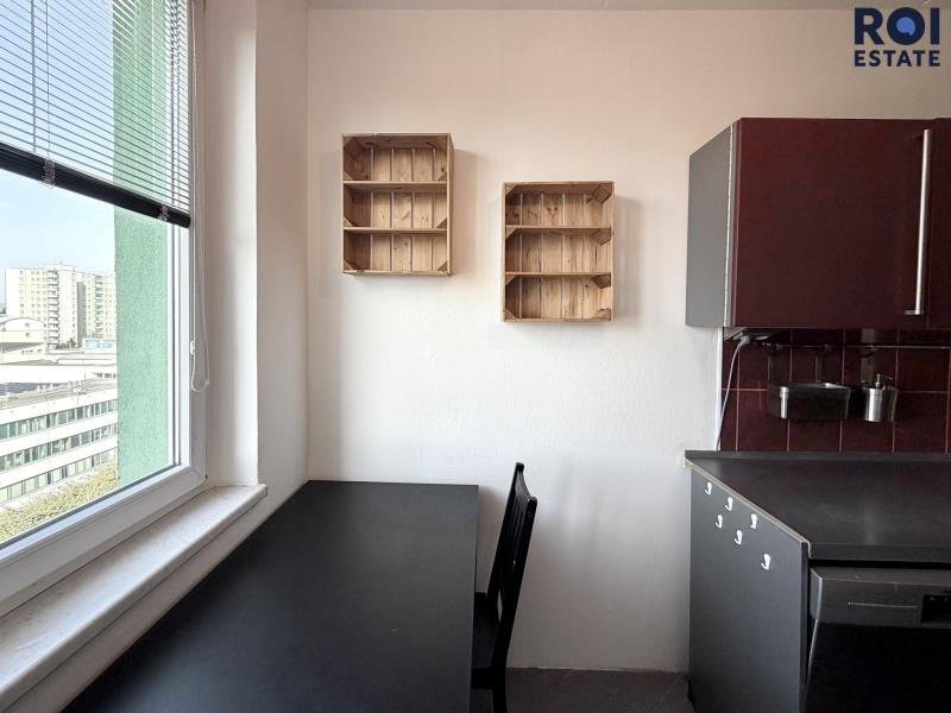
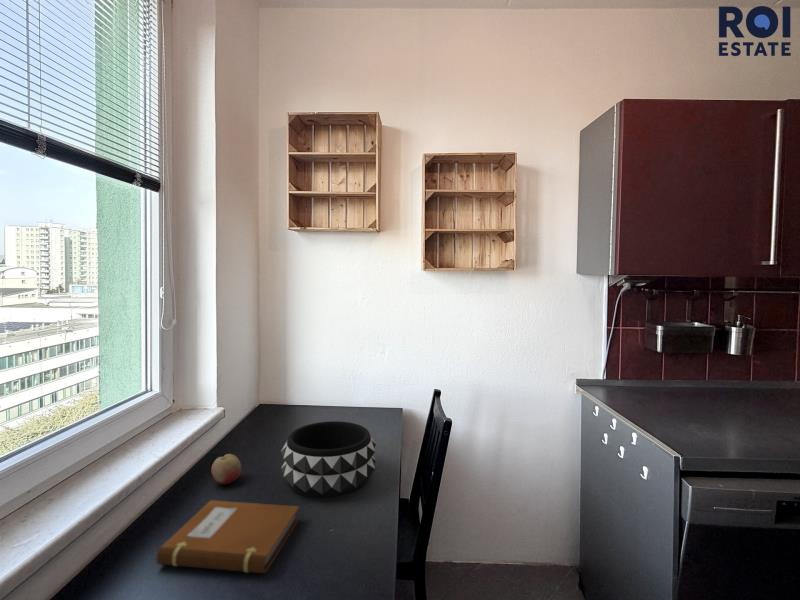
+ fruit (226, 469)
+ decorative bowl (329, 456)
+ notebook (231, 533)
